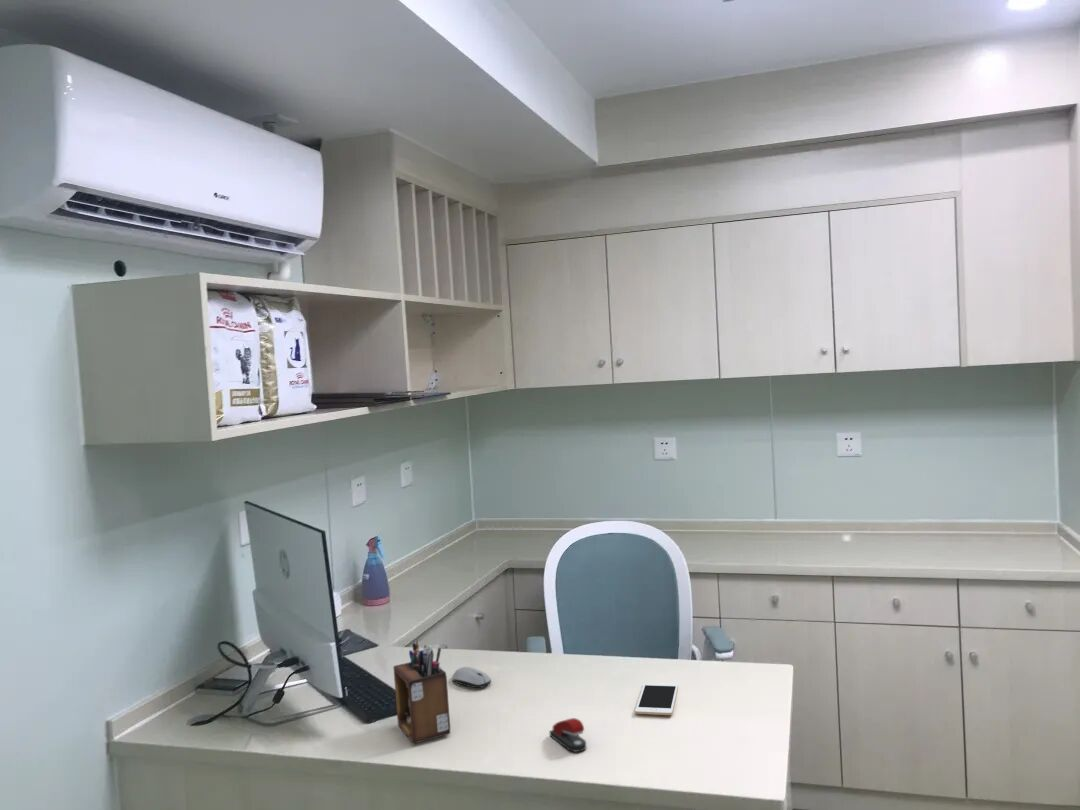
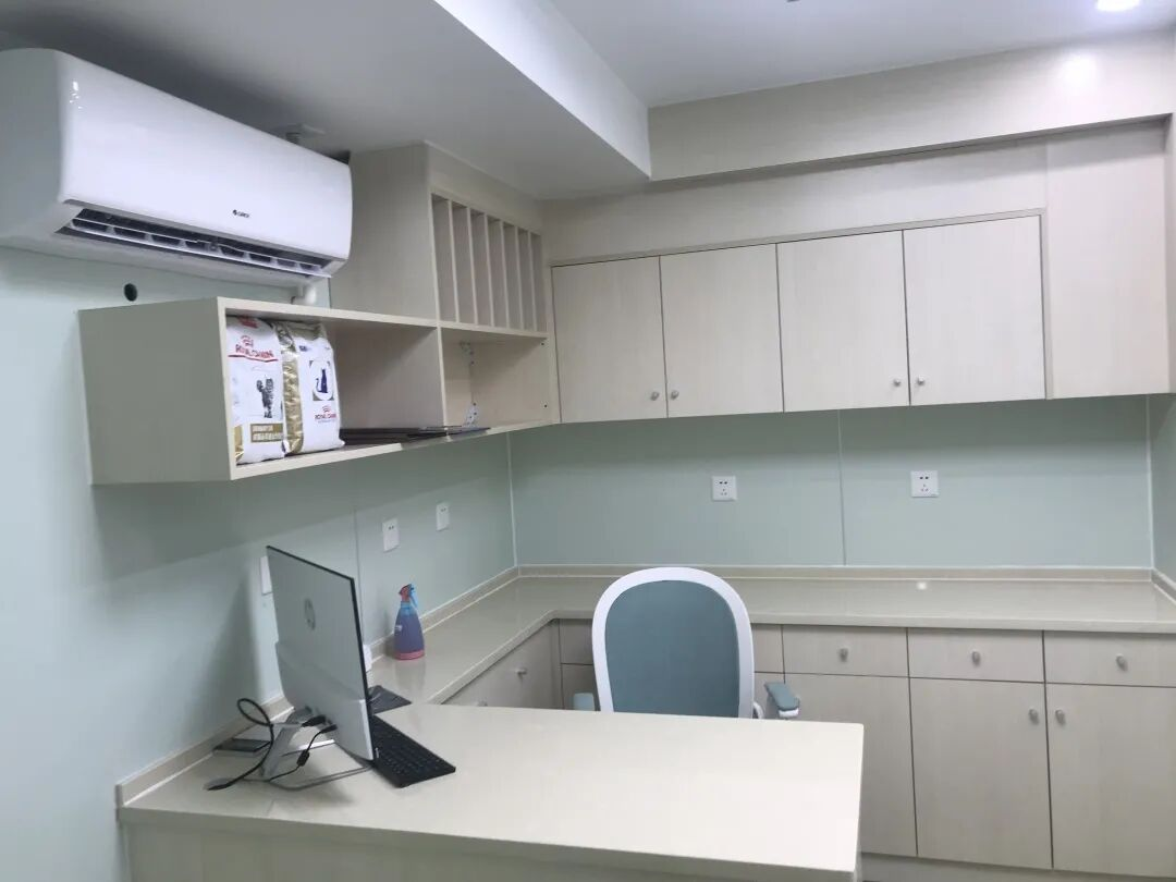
- computer mouse (471, 675)
- cell phone (657, 698)
- desk organizer (420, 687)
- stapler (568, 729)
